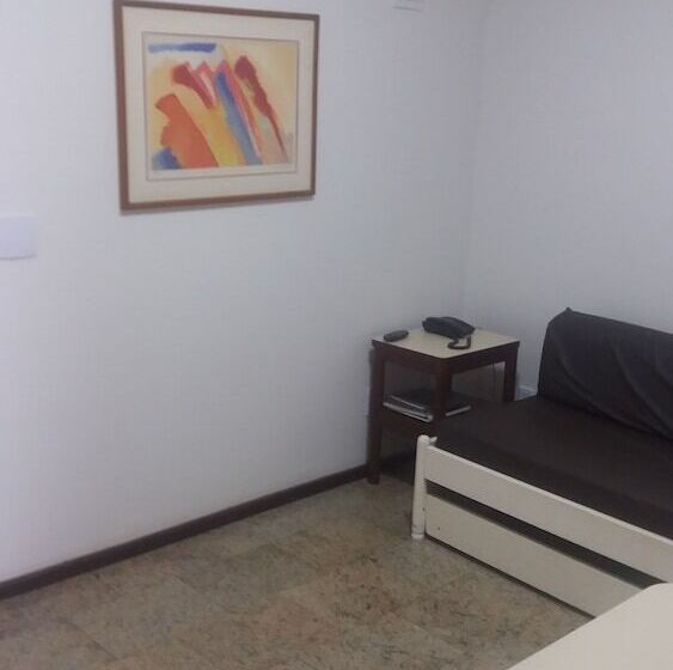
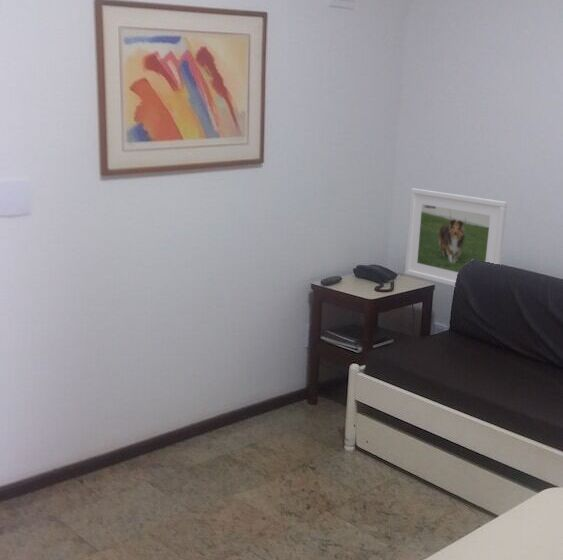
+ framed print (452, 240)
